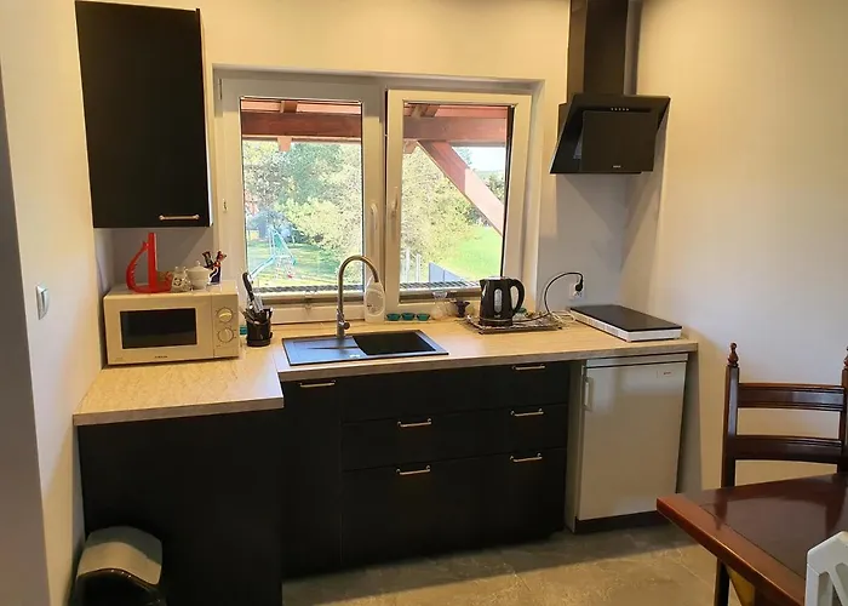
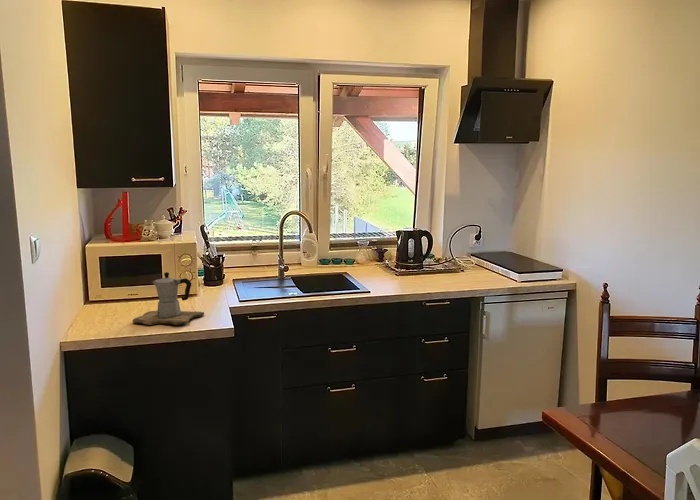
+ coffee maker (167, 295)
